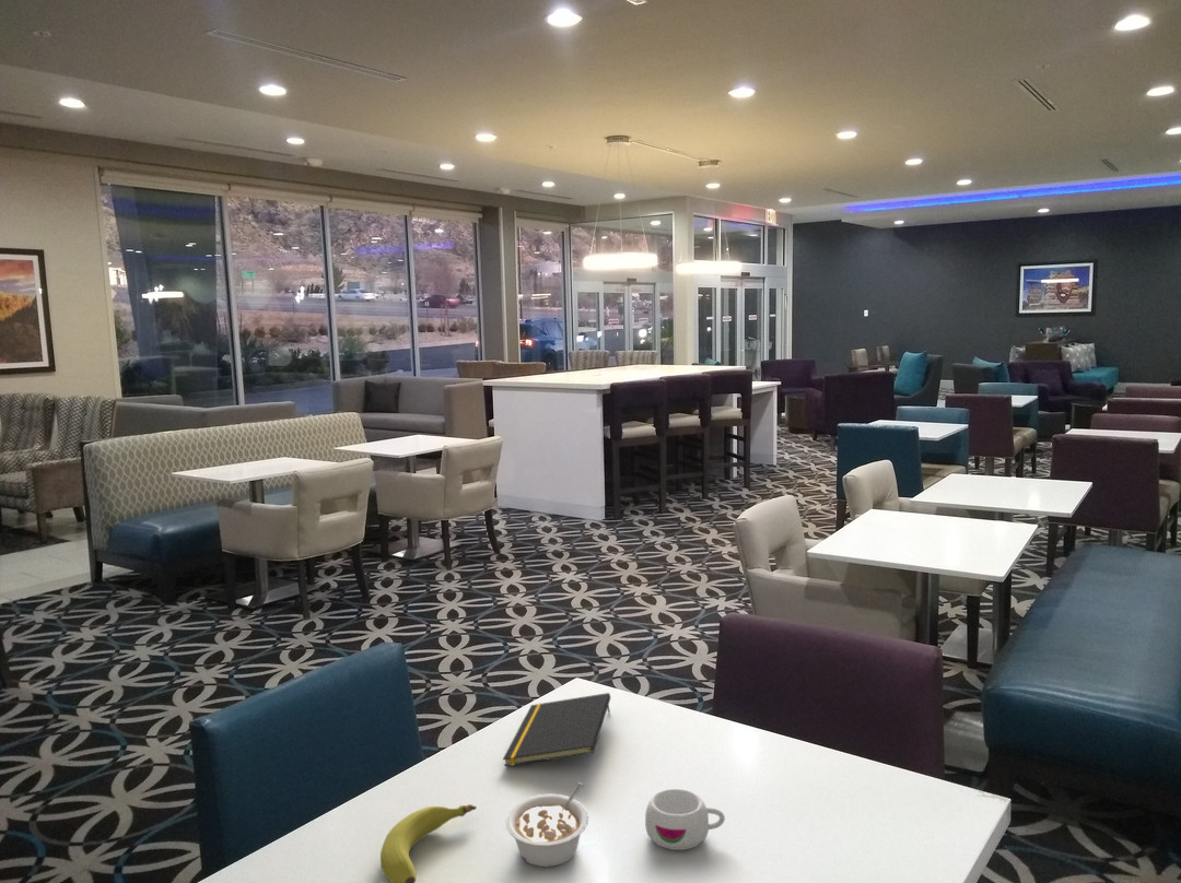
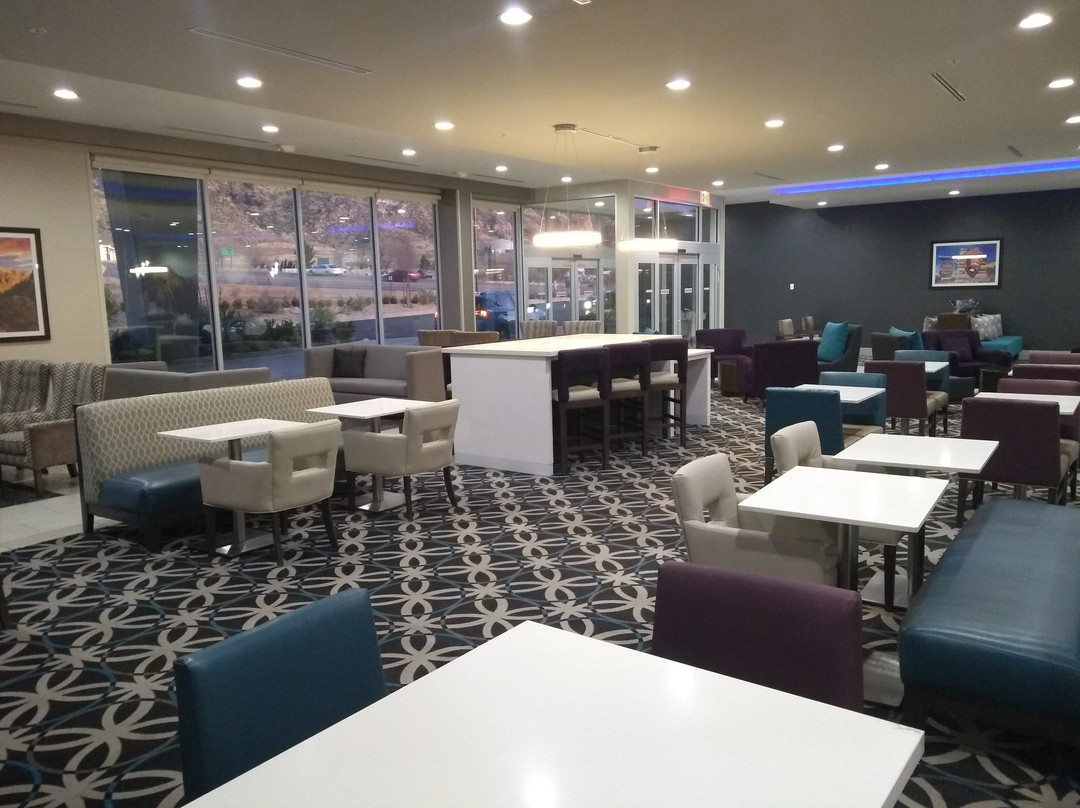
- mug (685, 819)
- fruit (424, 836)
- notepad (560, 727)
- legume (547, 827)
